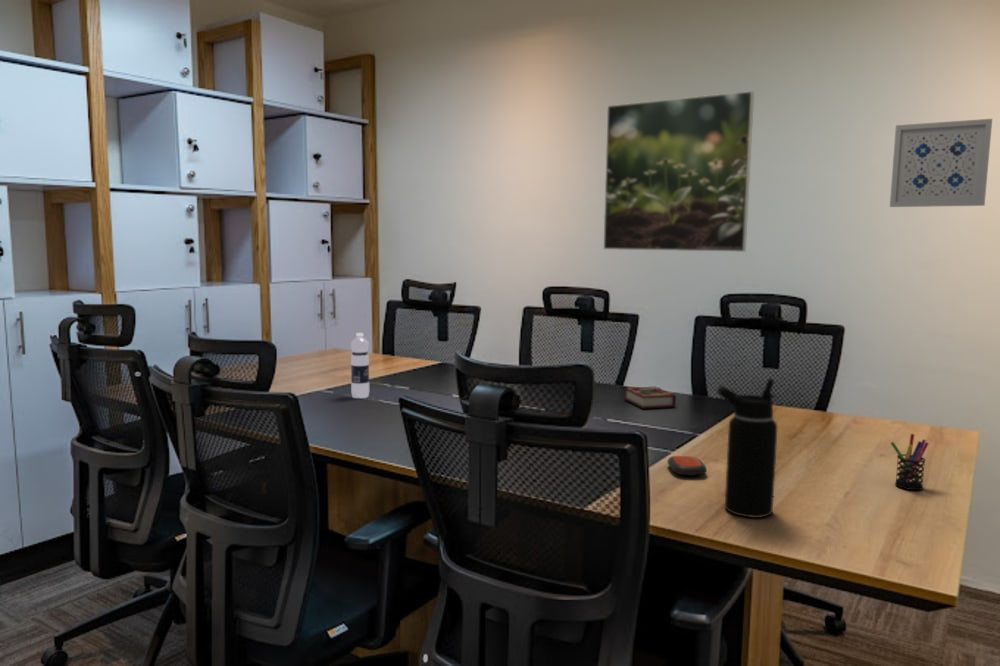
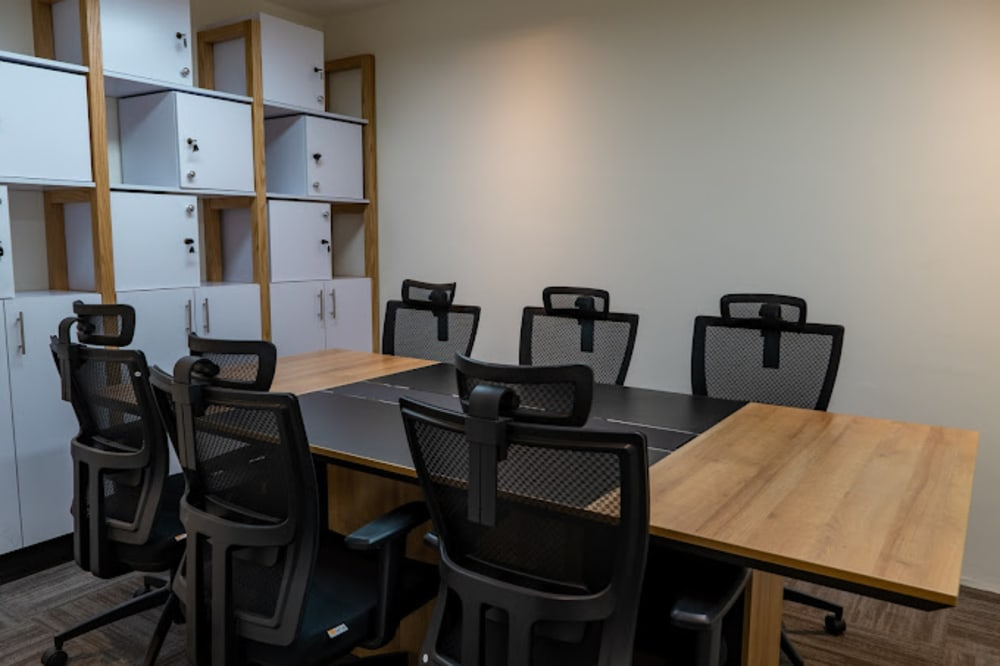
- book (649, 396)
- wall art (939, 164)
- water bottle (360, 365)
- pen holder (907, 460)
- water bottle (745, 444)
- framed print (673, 175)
- remote control (686, 465)
